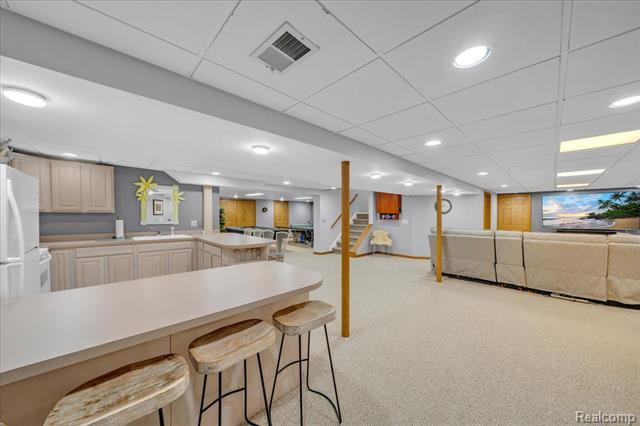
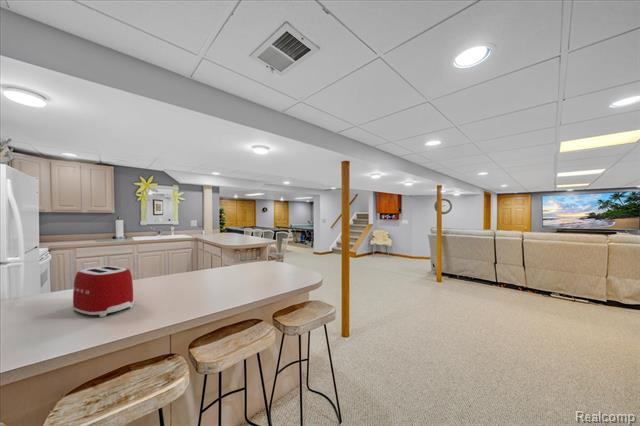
+ toaster (103, 288)
